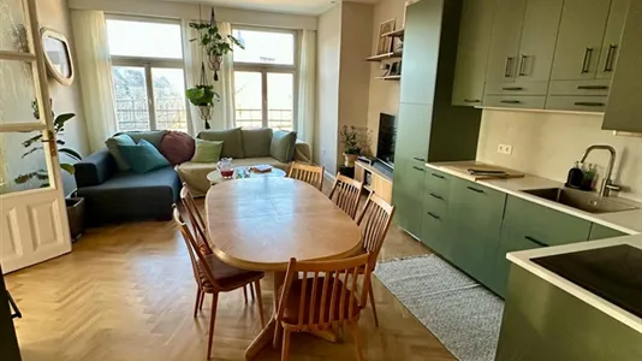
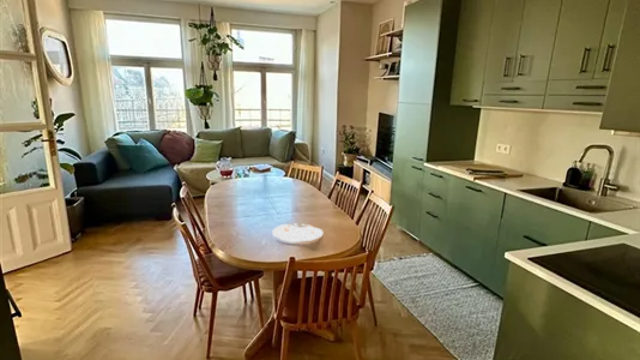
+ plate (297, 227)
